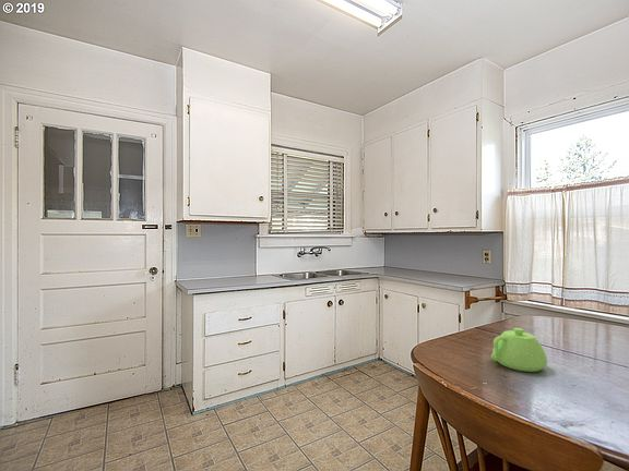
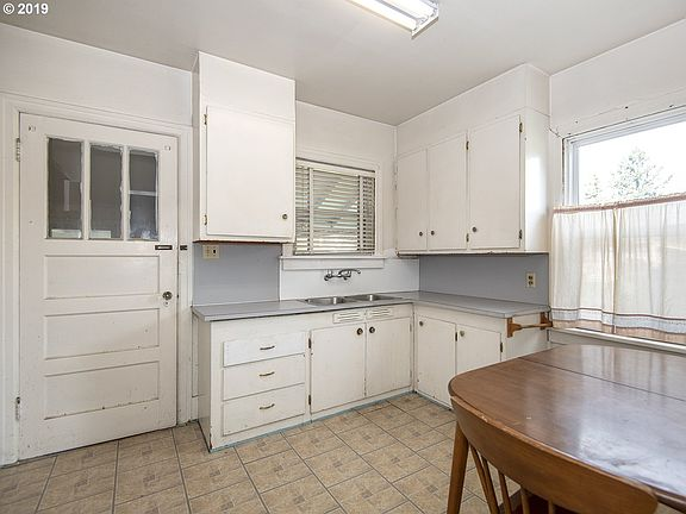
- teapot (515, 346)
